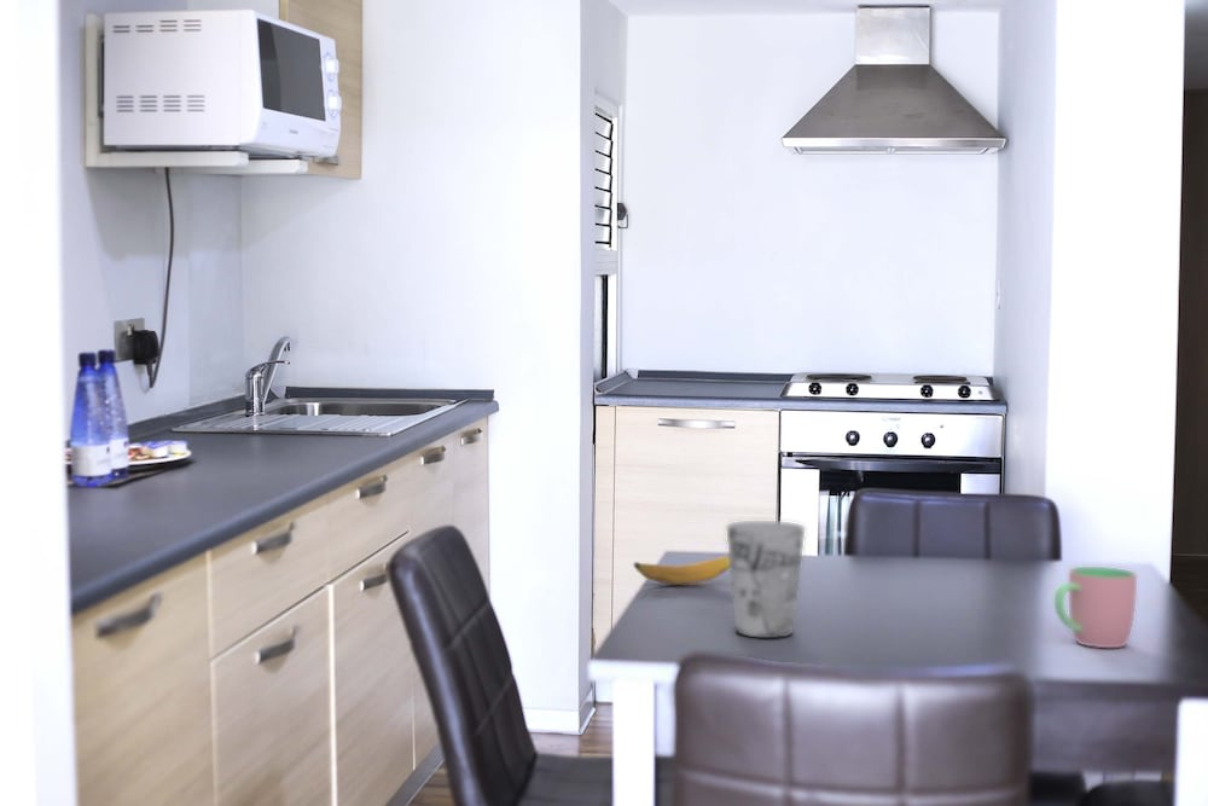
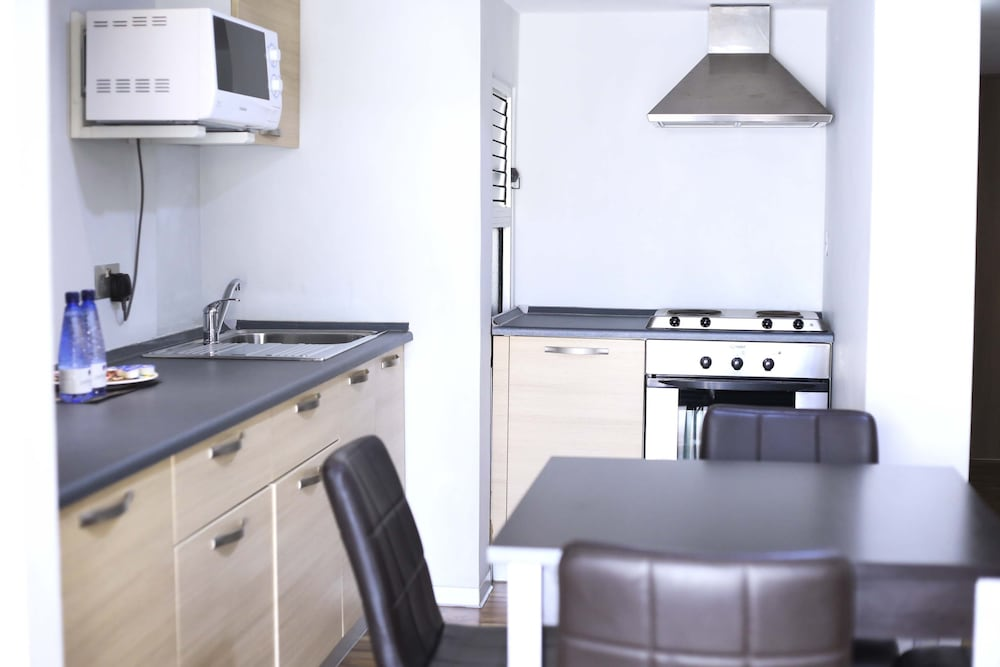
- cup (1092, 608)
- banana (690, 566)
- cup (765, 579)
